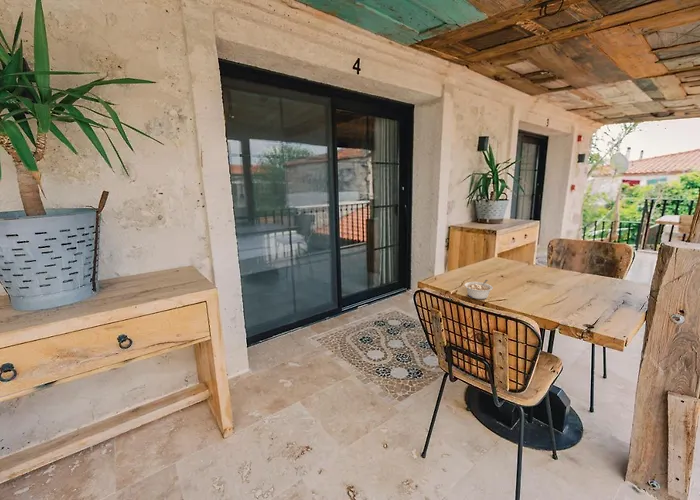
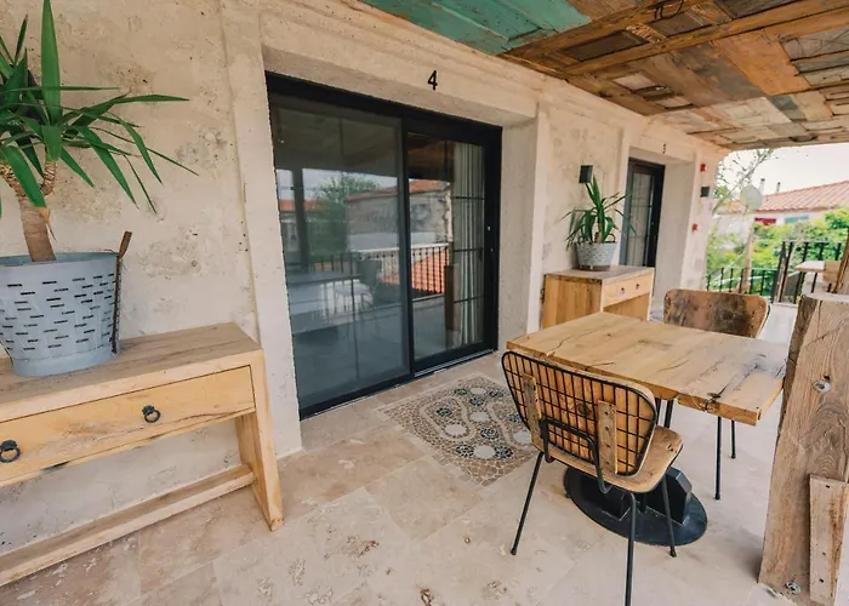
- legume (477, 289)
